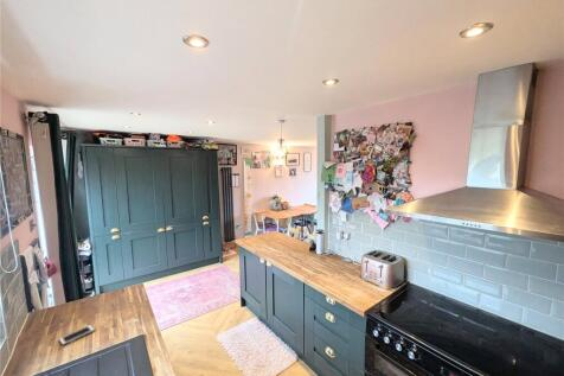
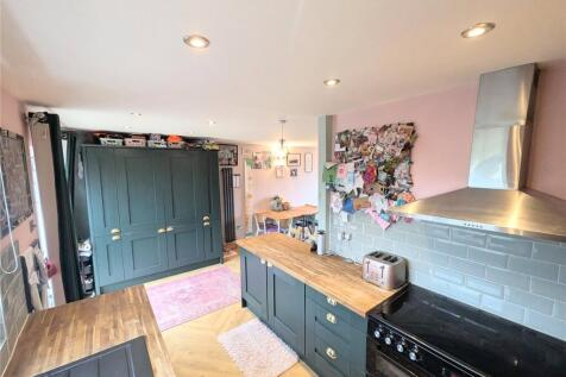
- cell phone (77, 334)
